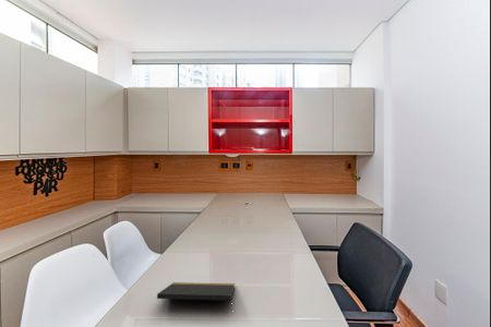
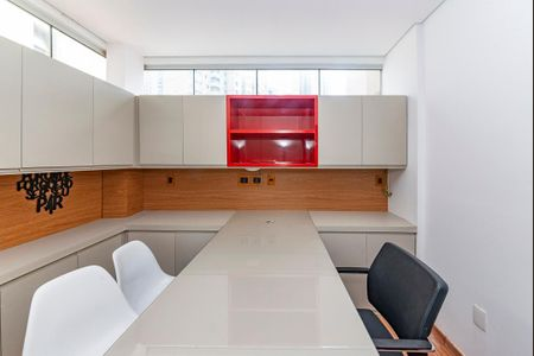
- notepad (199, 290)
